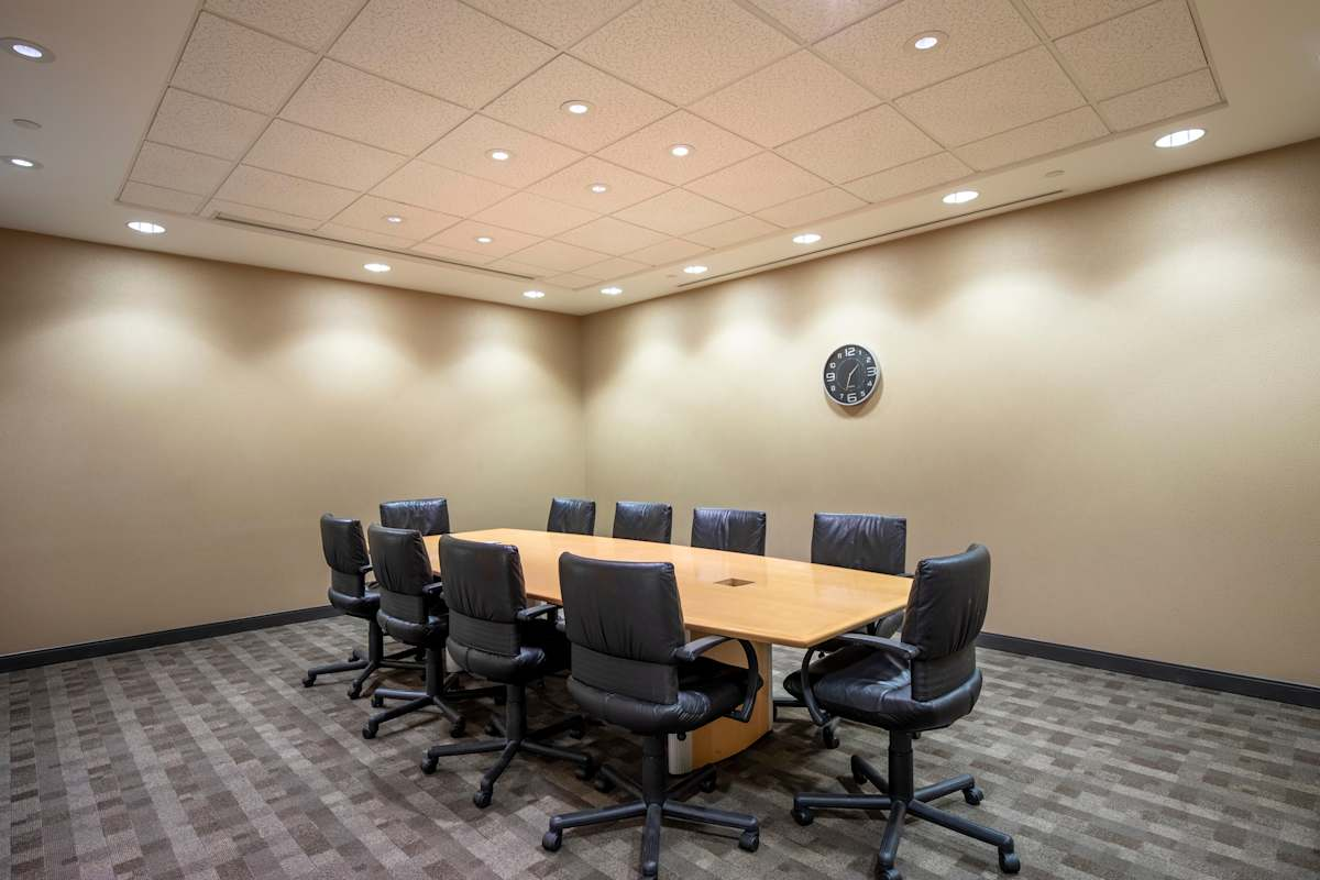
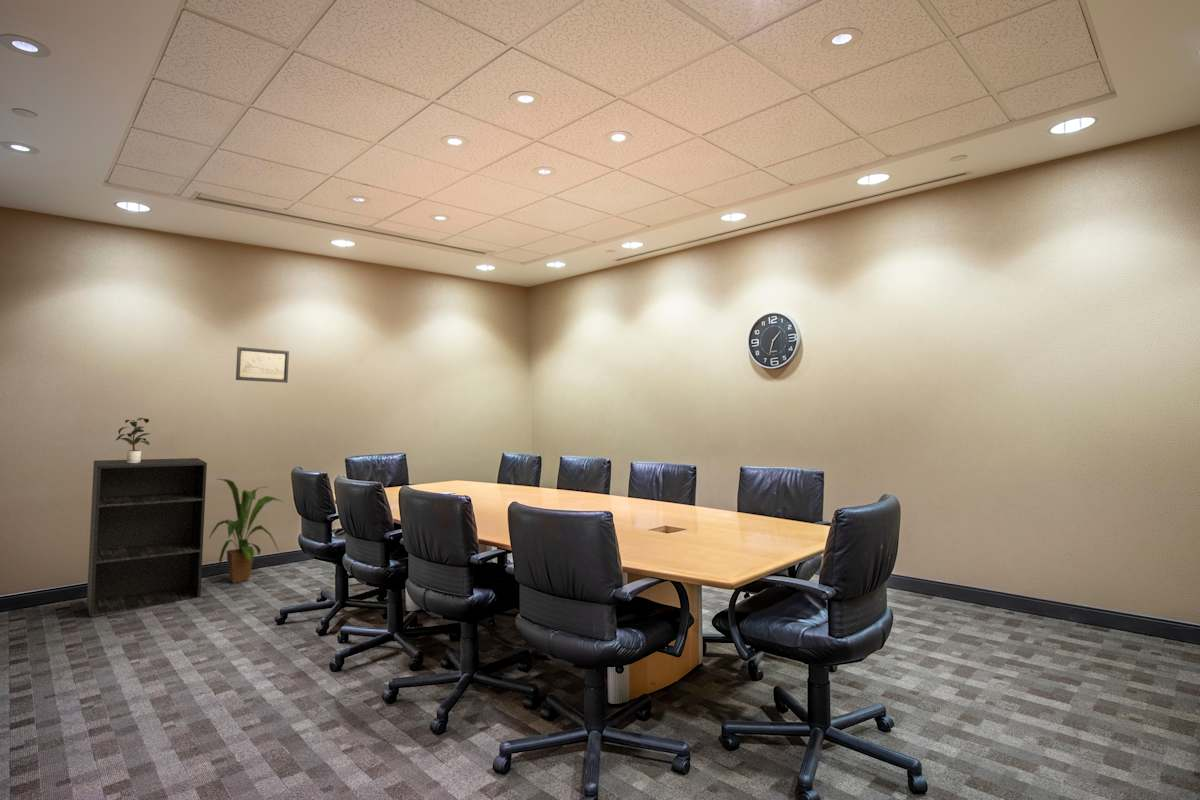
+ wall art (263, 365)
+ bookshelf (147, 531)
+ house plant (250, 526)
+ potted plant (130, 439)
